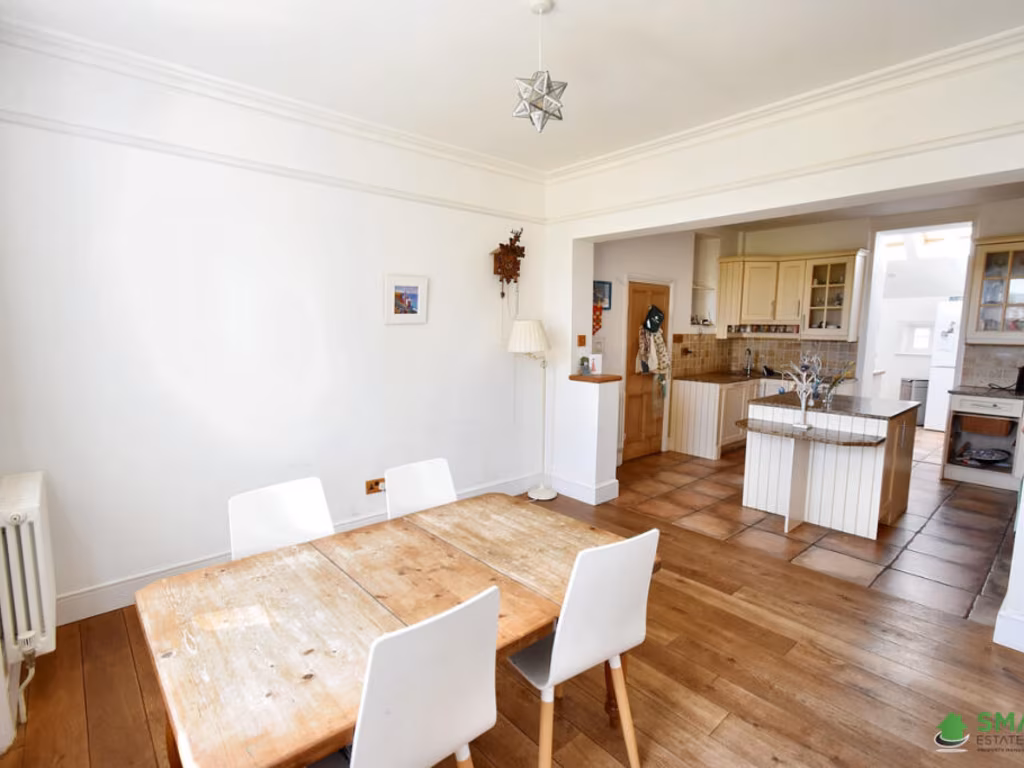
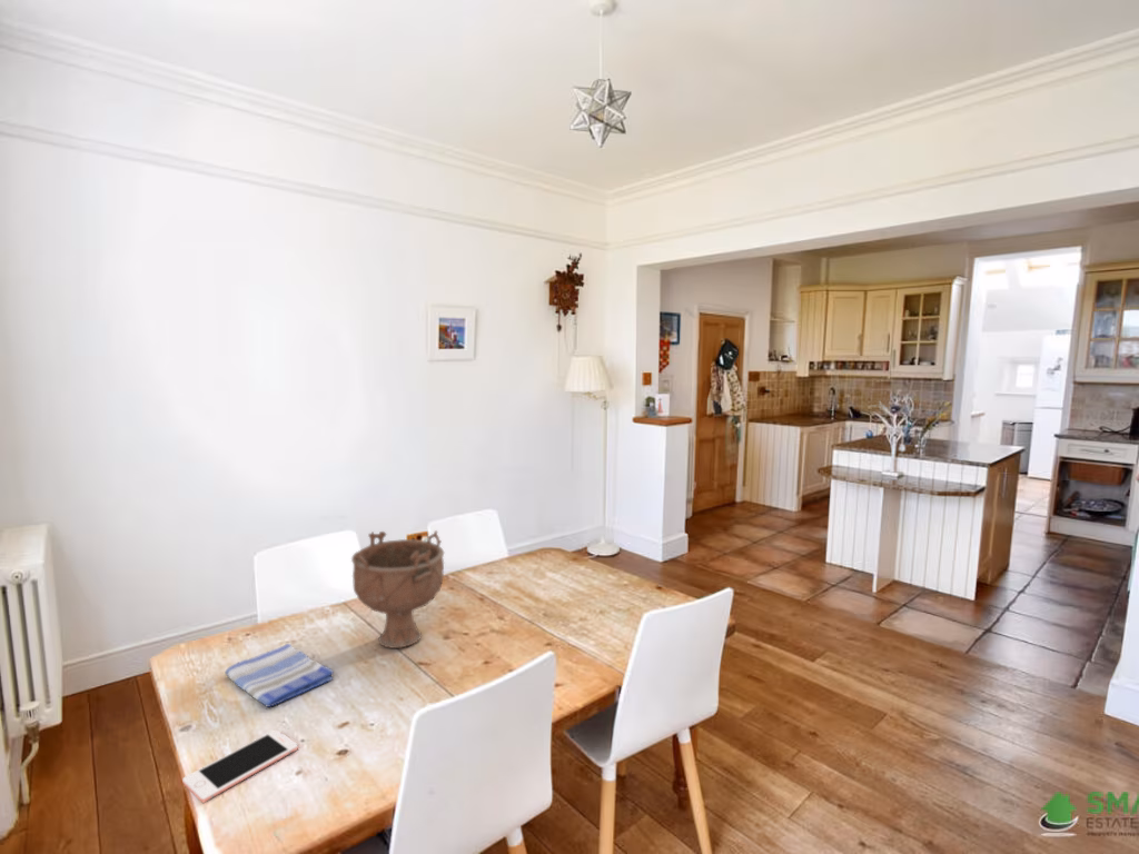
+ dish towel (279, 672)
+ cell phone (242, 763)
+ decorative bowl (398, 589)
